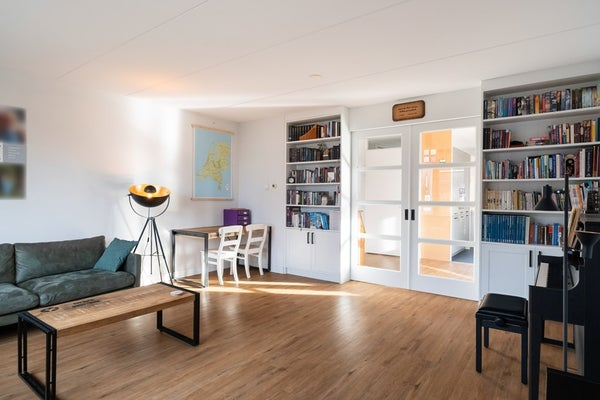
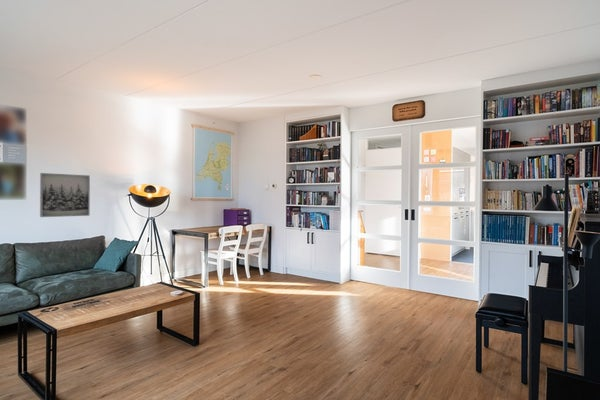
+ wall art (65, 195)
